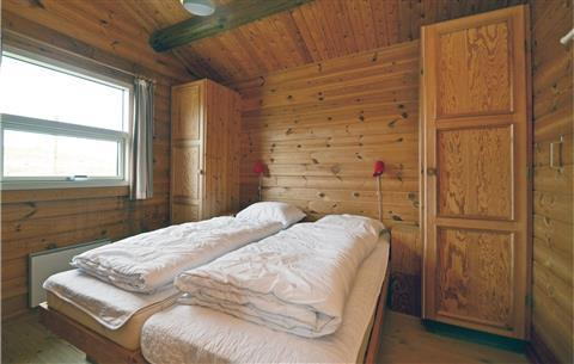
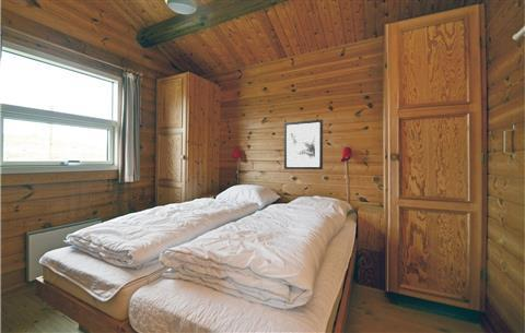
+ wall art (302, 145)
